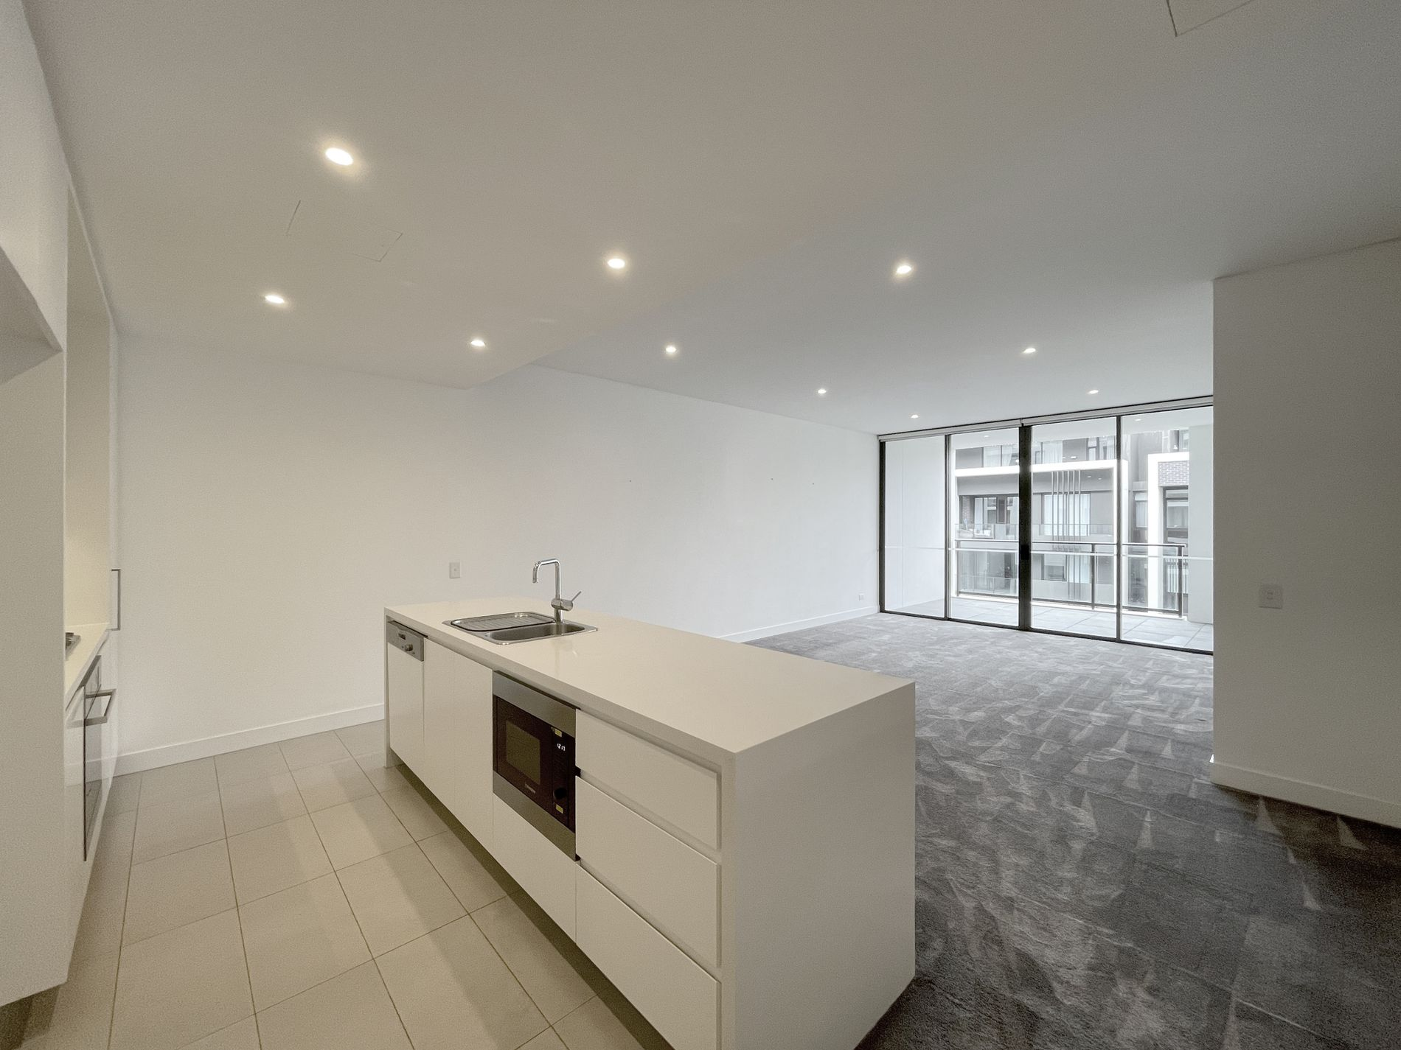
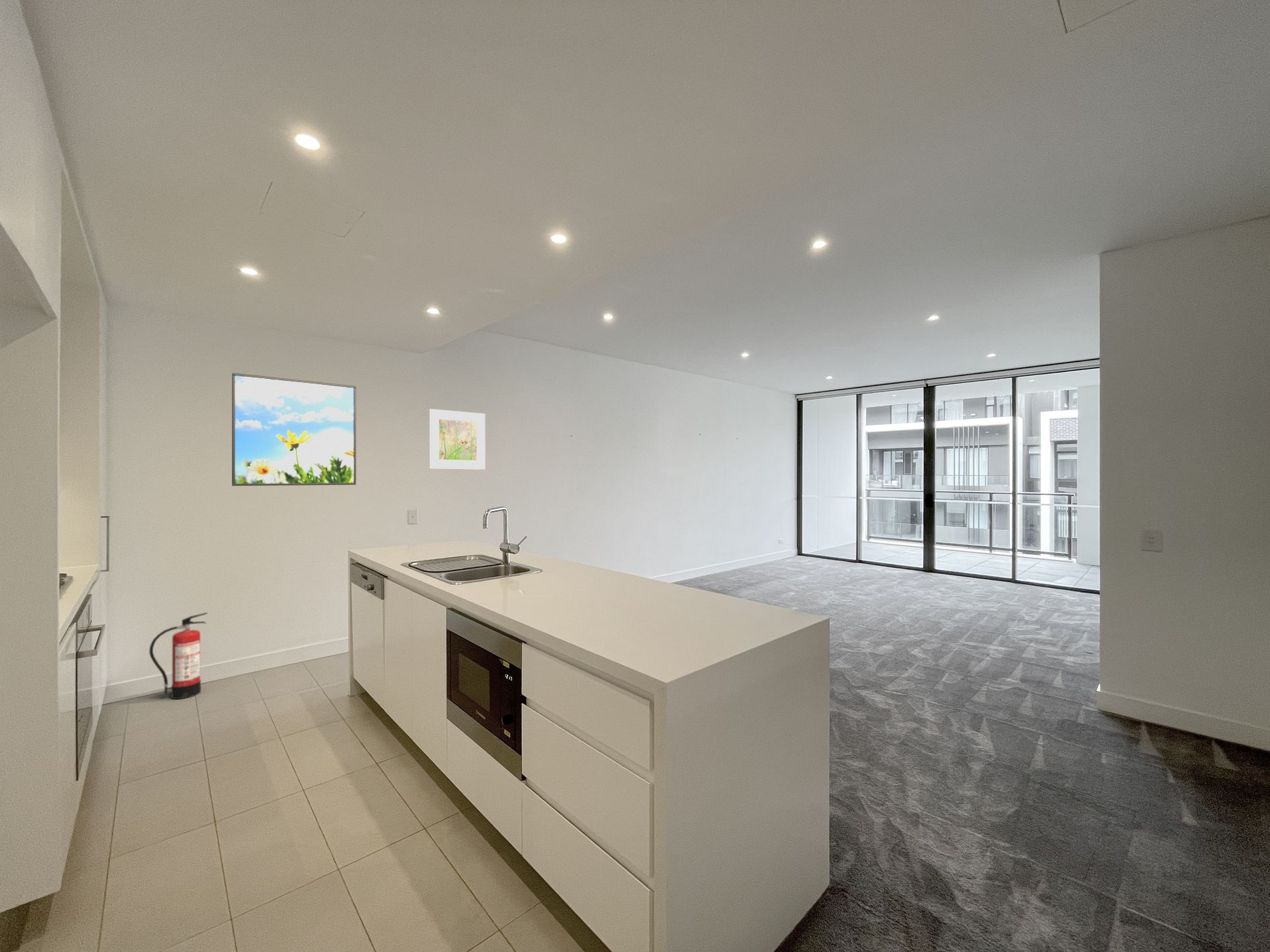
+ fire extinguisher (178, 656)
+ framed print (458, 440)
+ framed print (298, 432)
